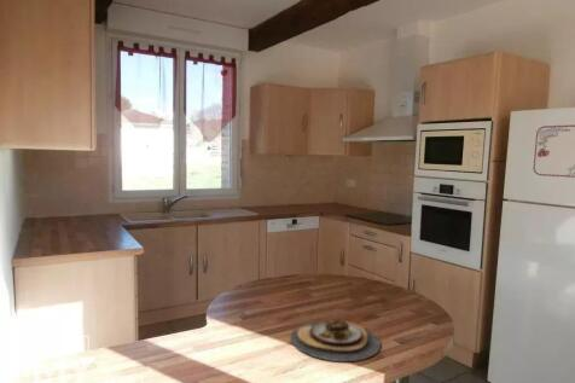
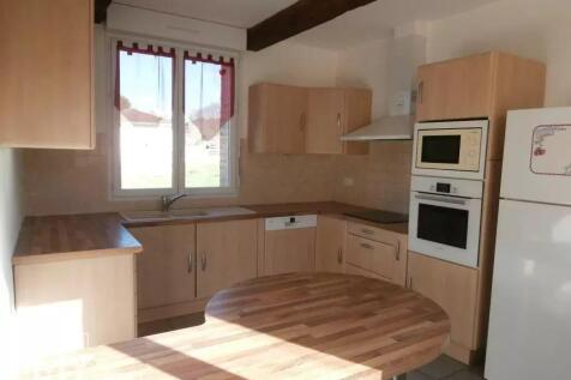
- plate (335, 330)
